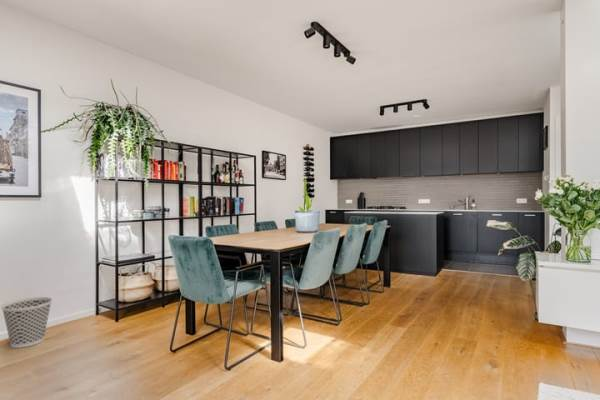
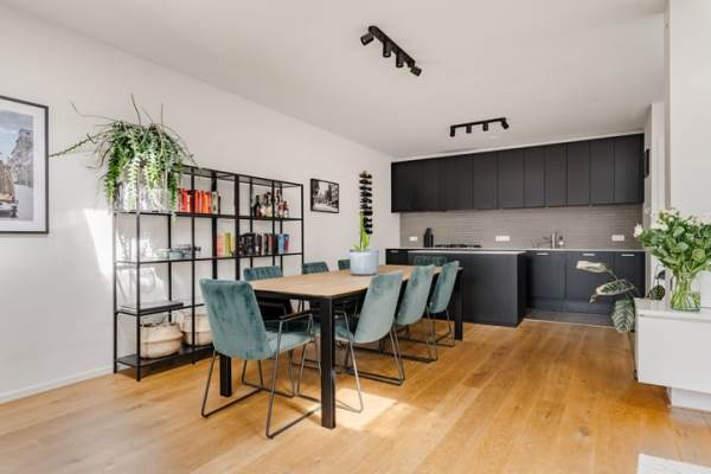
- wastebasket (27, 322)
